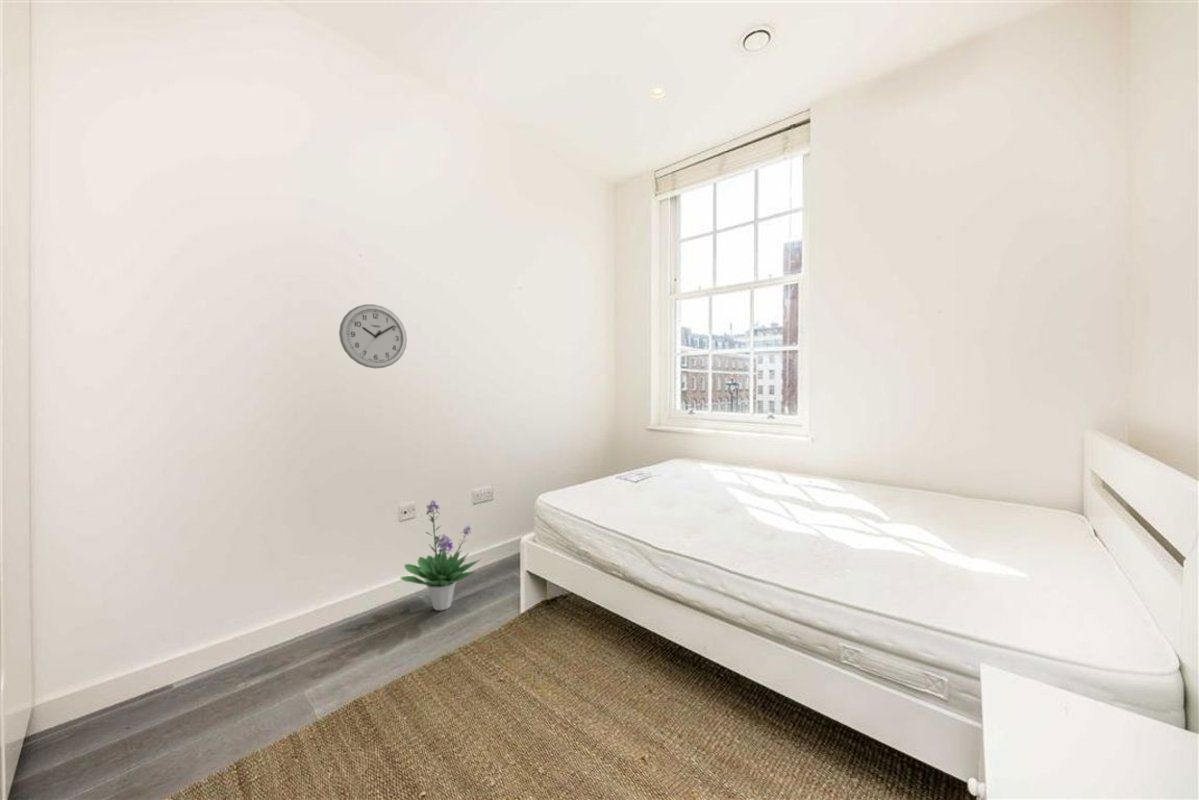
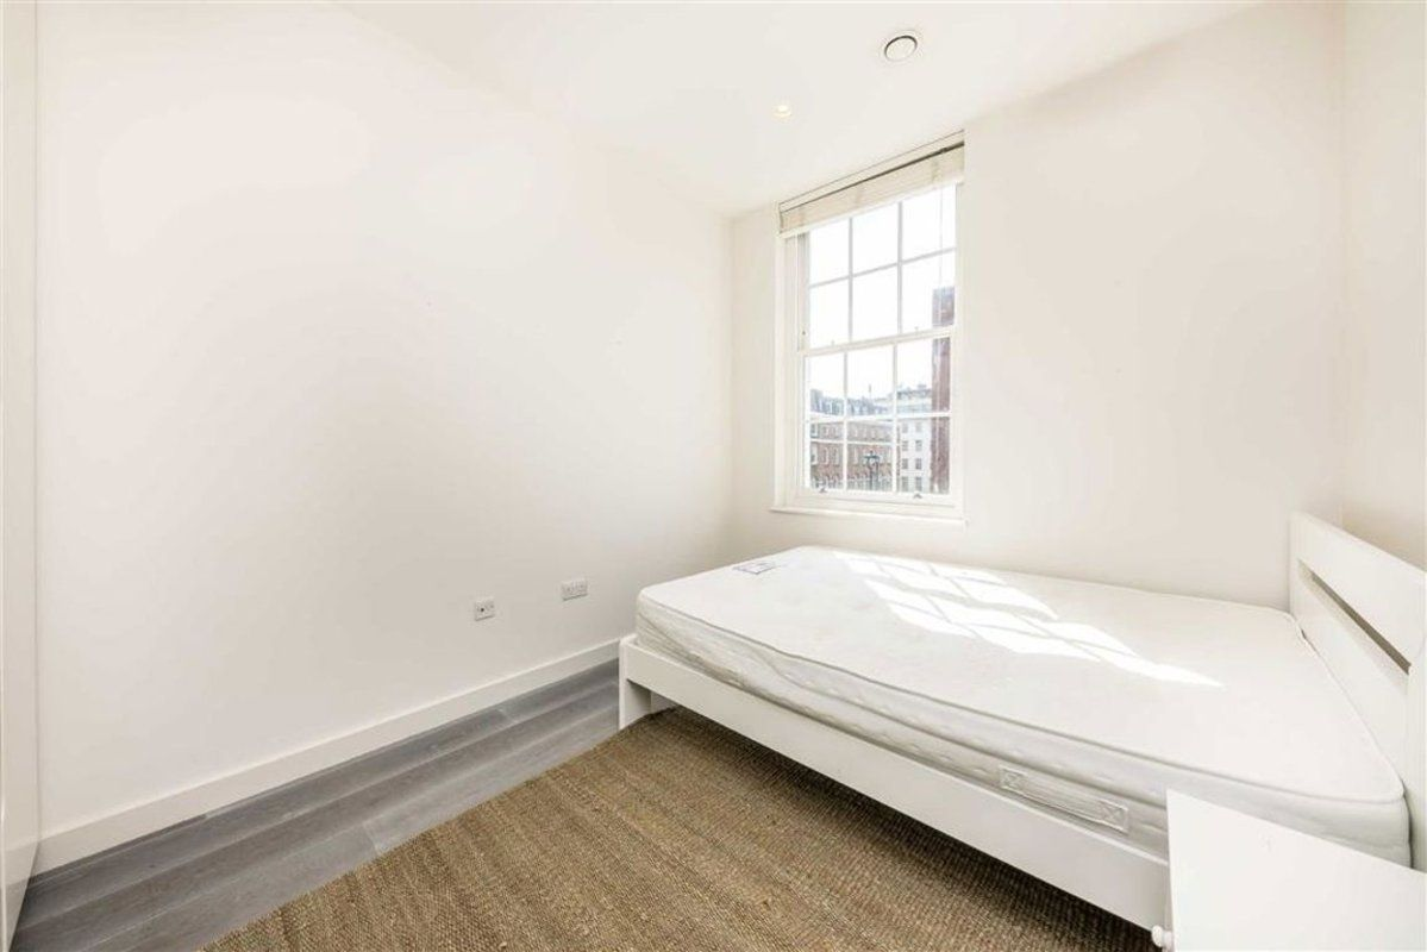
- potted plant (440, 554)
- wall clock (375, 336)
